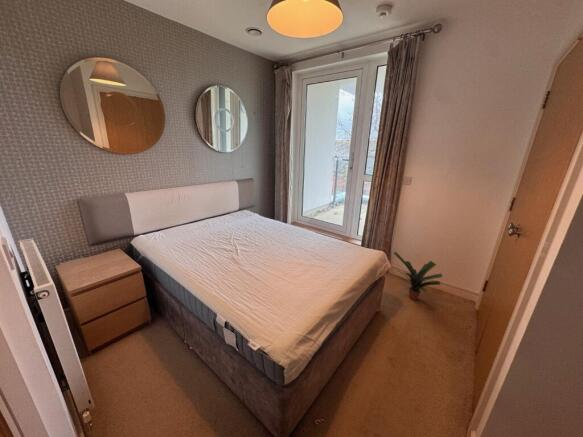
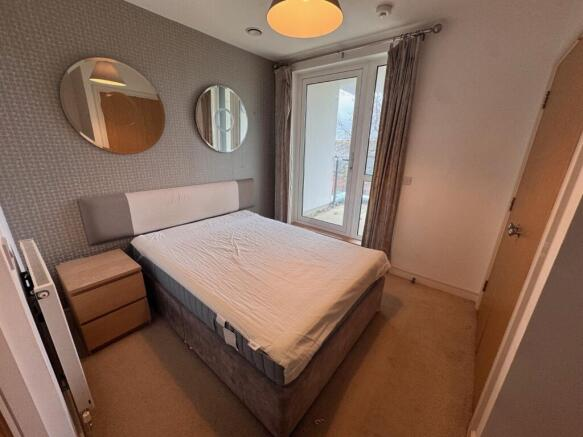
- potted plant (414, 277)
